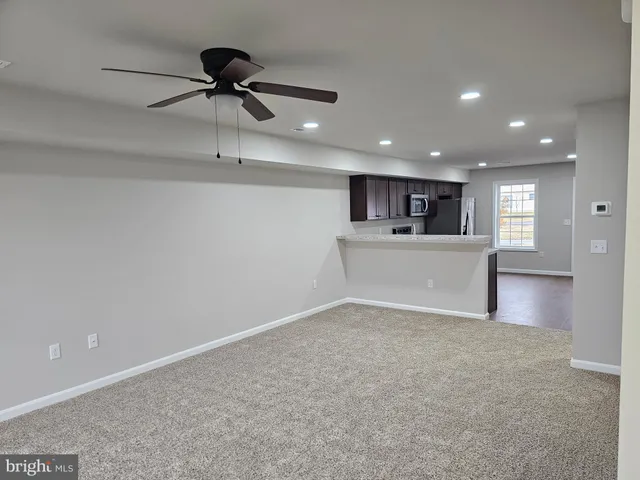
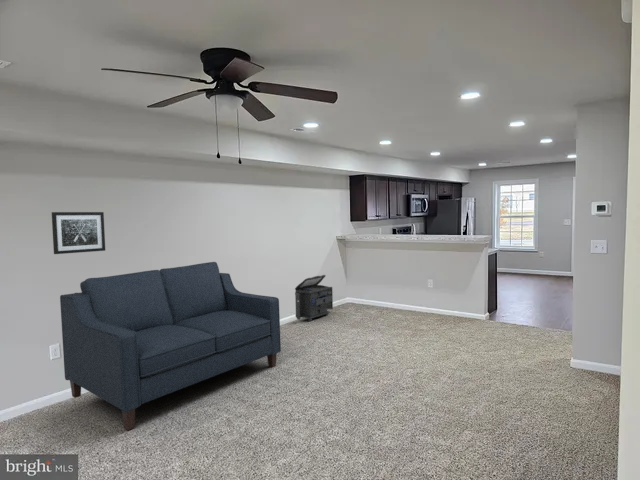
+ sofa (180, 326)
+ jewelry box (315, 296)
+ wall art (79, 232)
